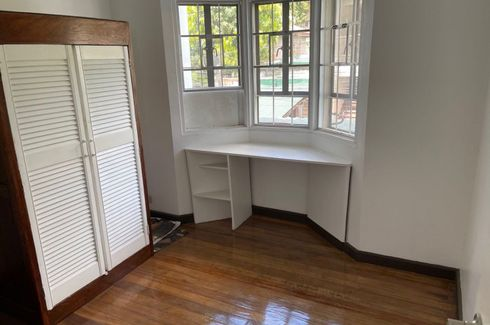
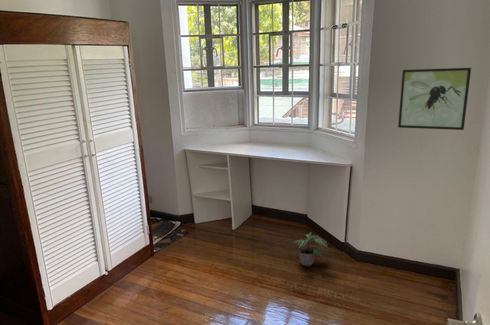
+ potted plant (310, 249)
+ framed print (432, 99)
